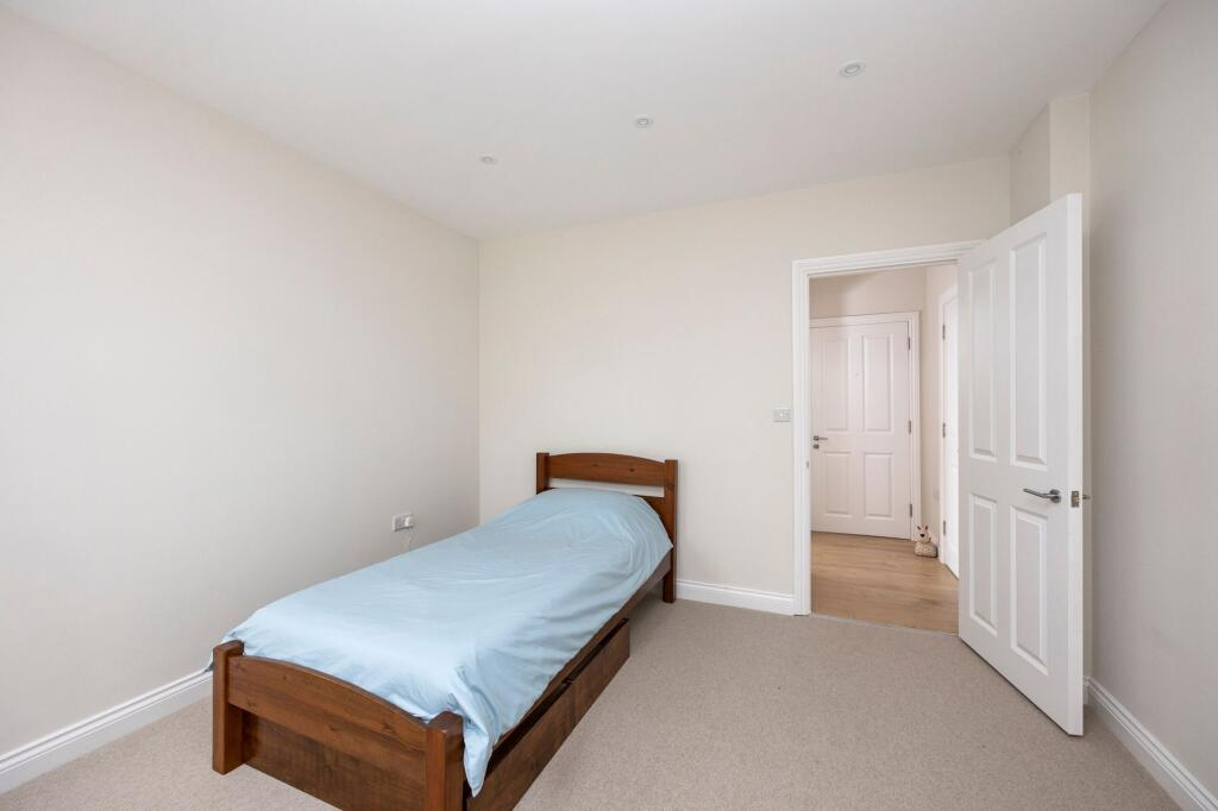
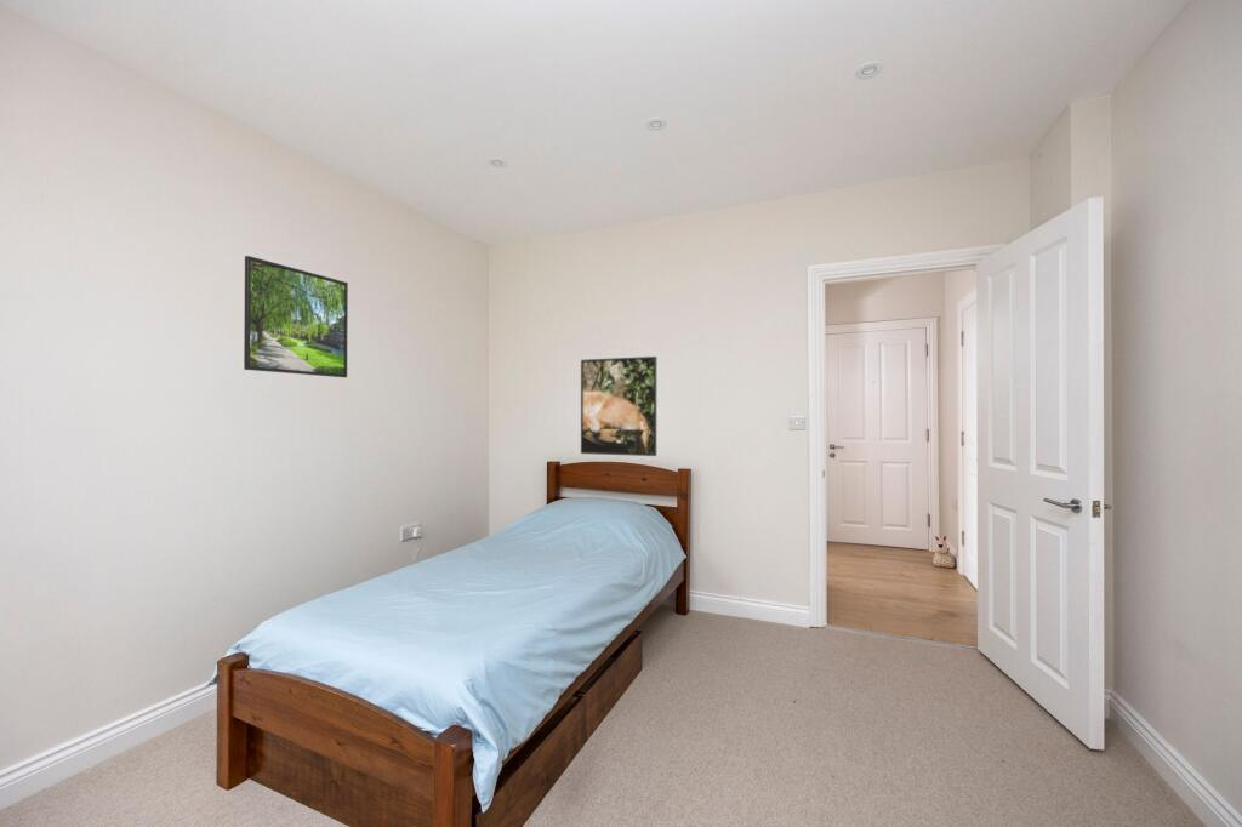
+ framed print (617, 406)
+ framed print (300, 321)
